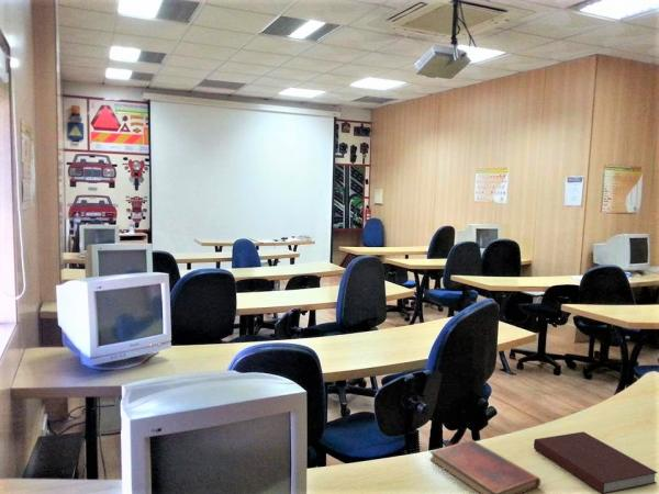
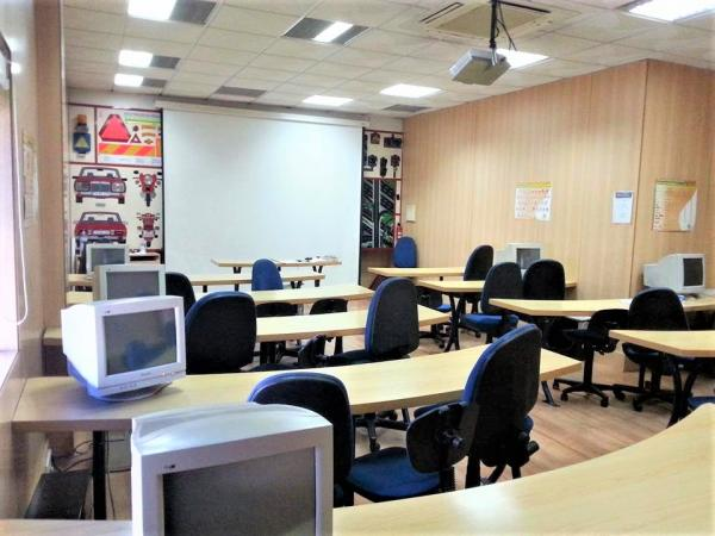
- diary (482, 468)
- notebook (591, 460)
